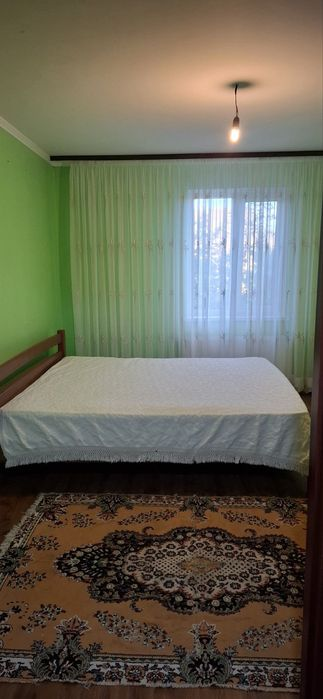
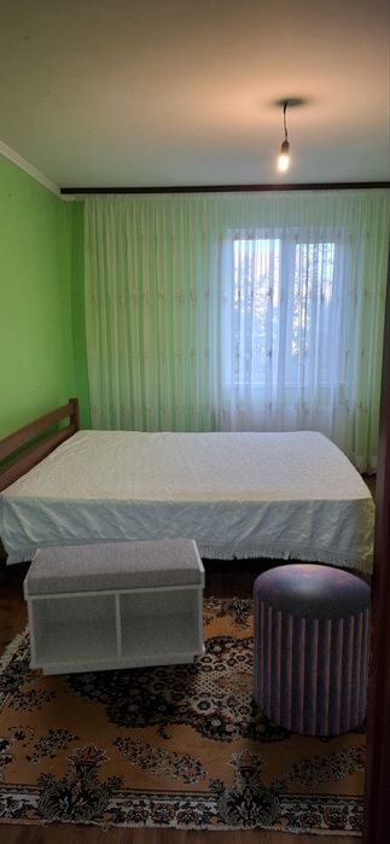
+ bench (117, 601)
+ pouf (310, 642)
